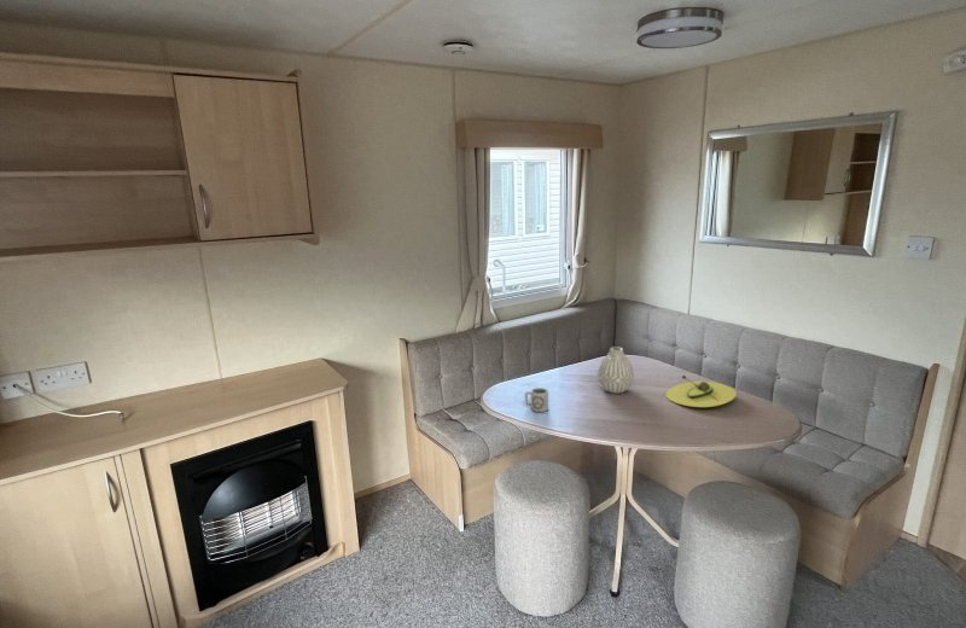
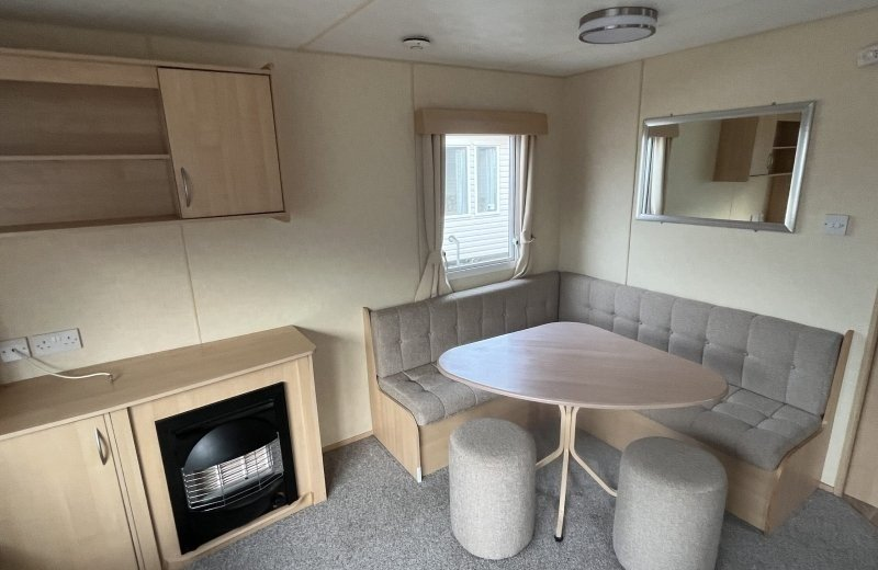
- cup (536, 399)
- vase (616, 368)
- avocado (699, 389)
